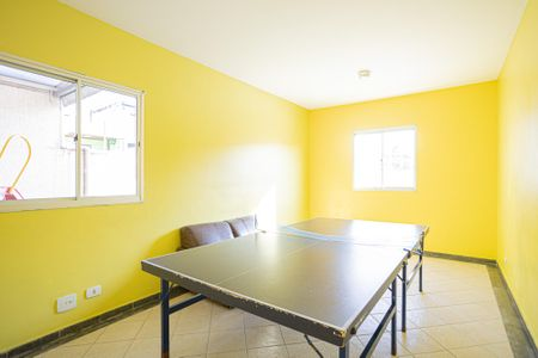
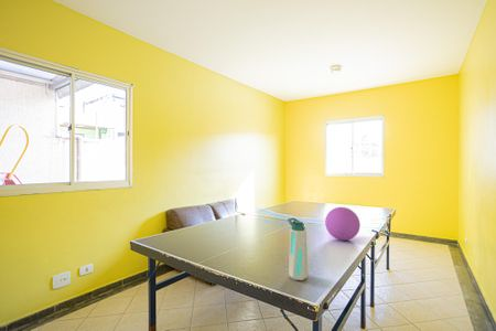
+ ball (342, 223)
+ water bottle (296, 248)
